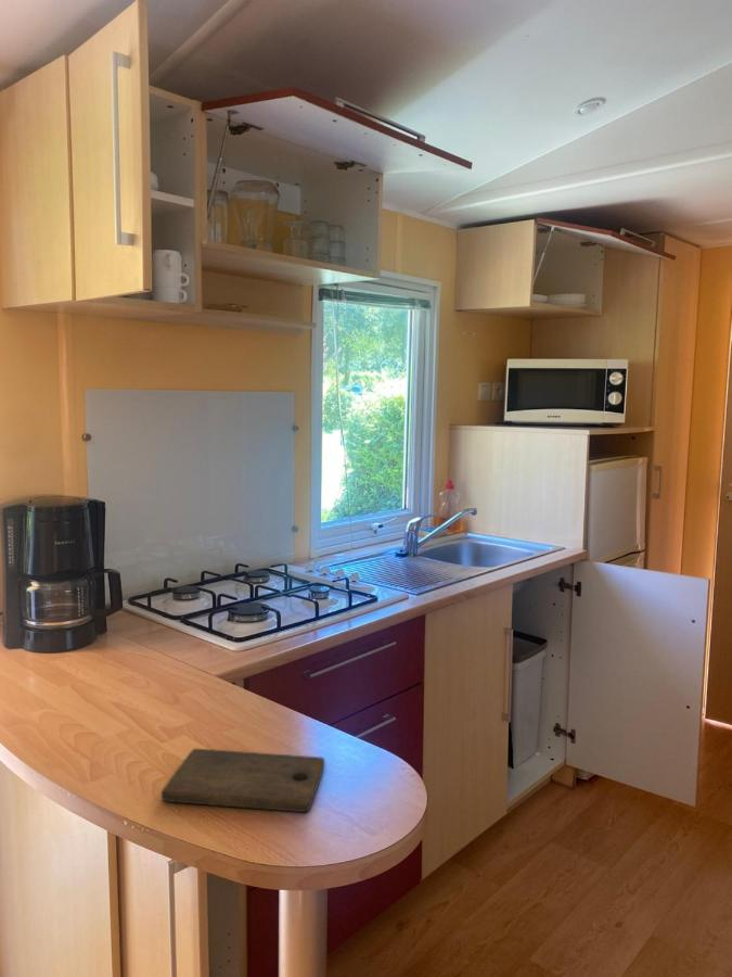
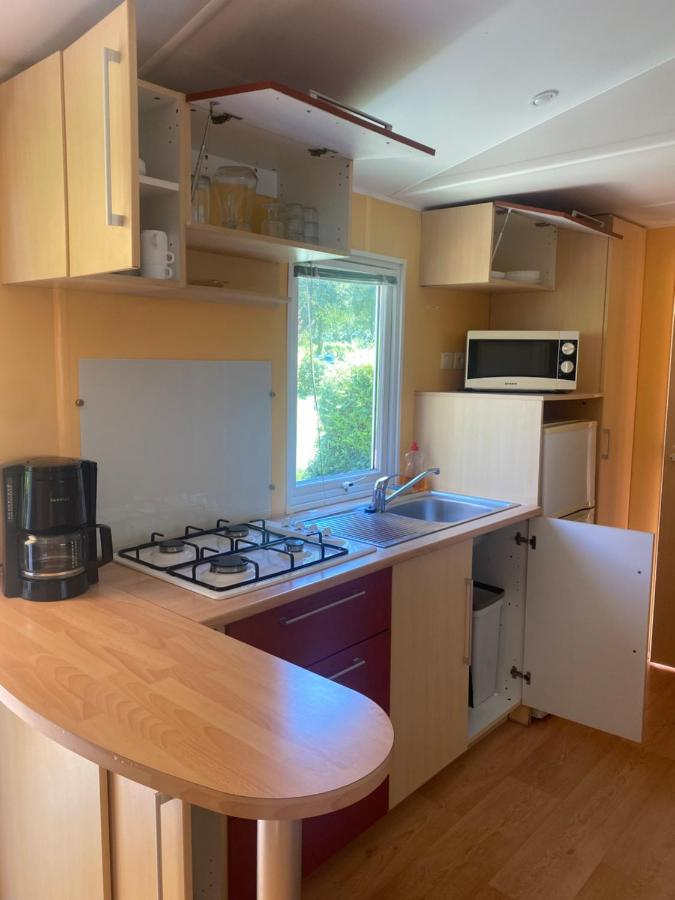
- cutting board (246, 777)
